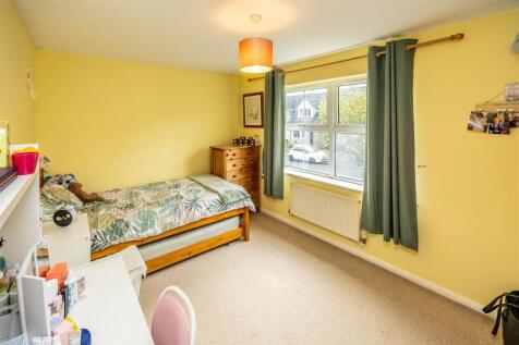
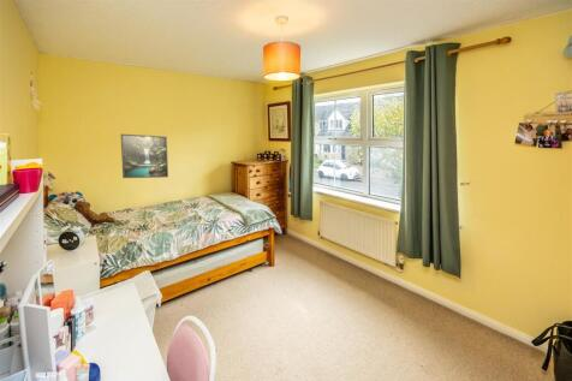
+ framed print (145, 156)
